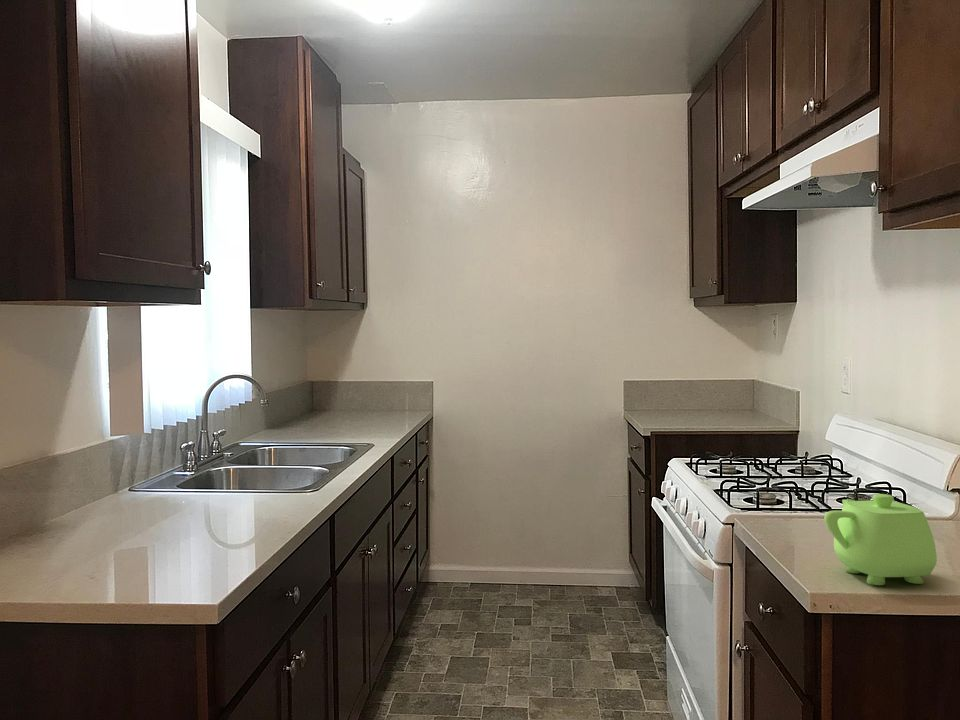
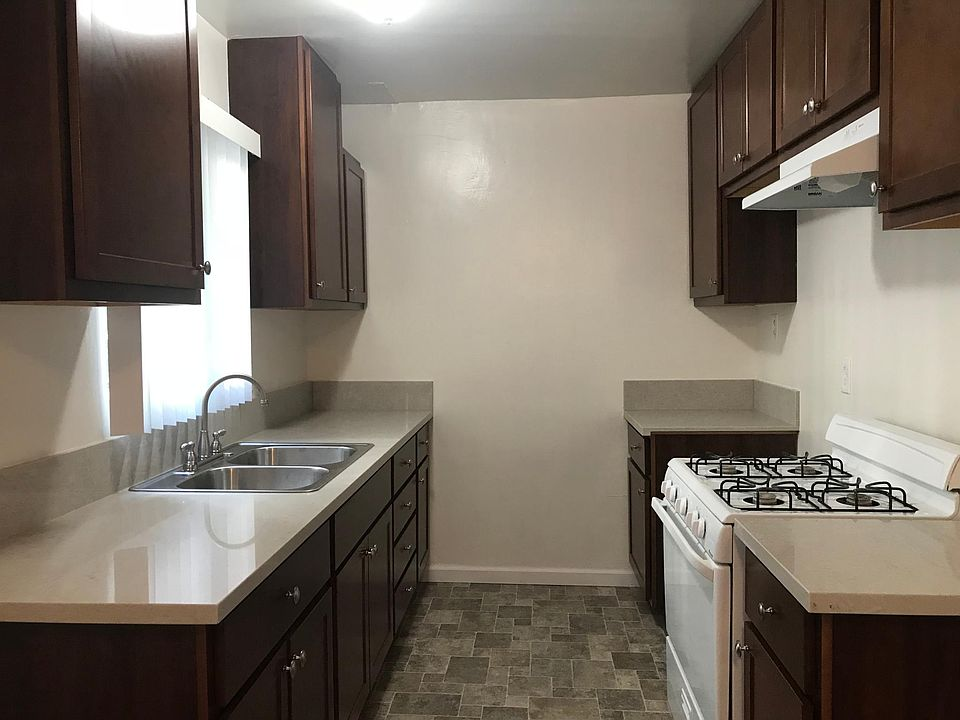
- teapot (867, 533)
